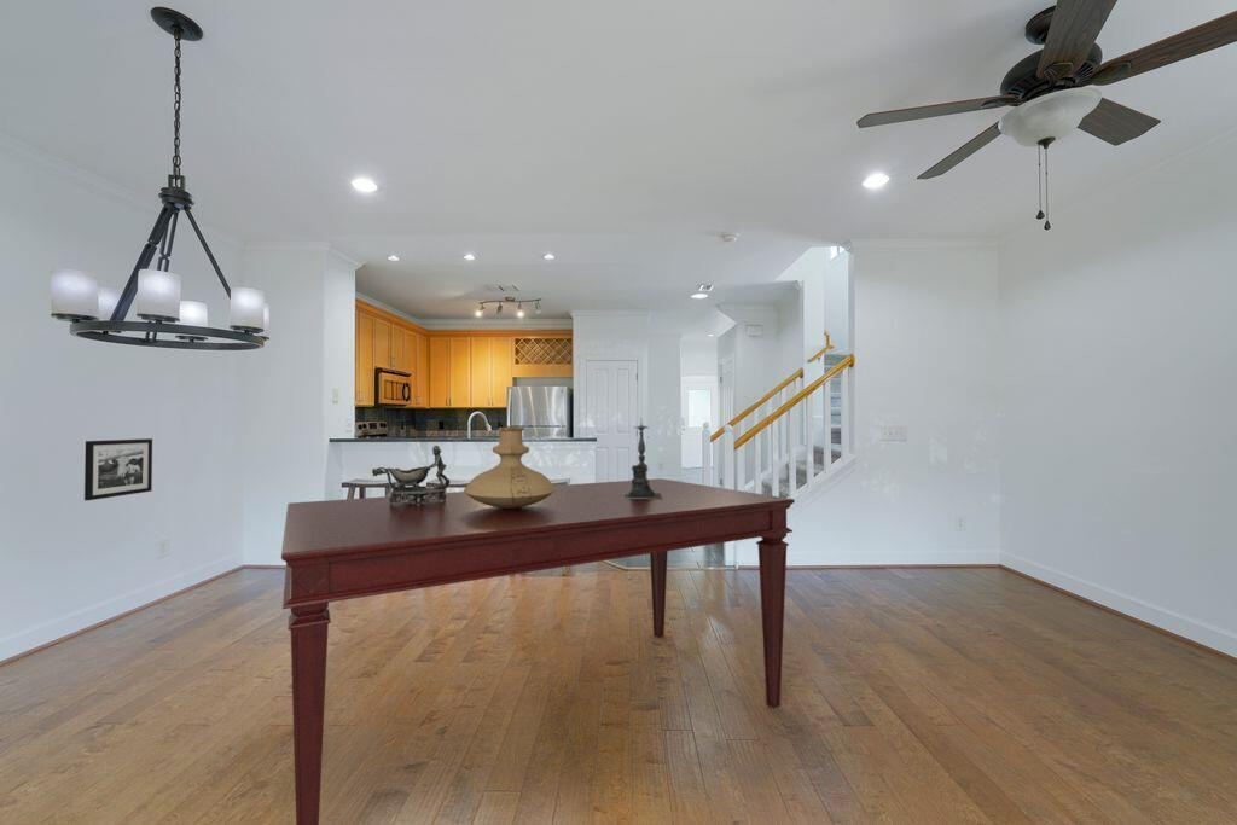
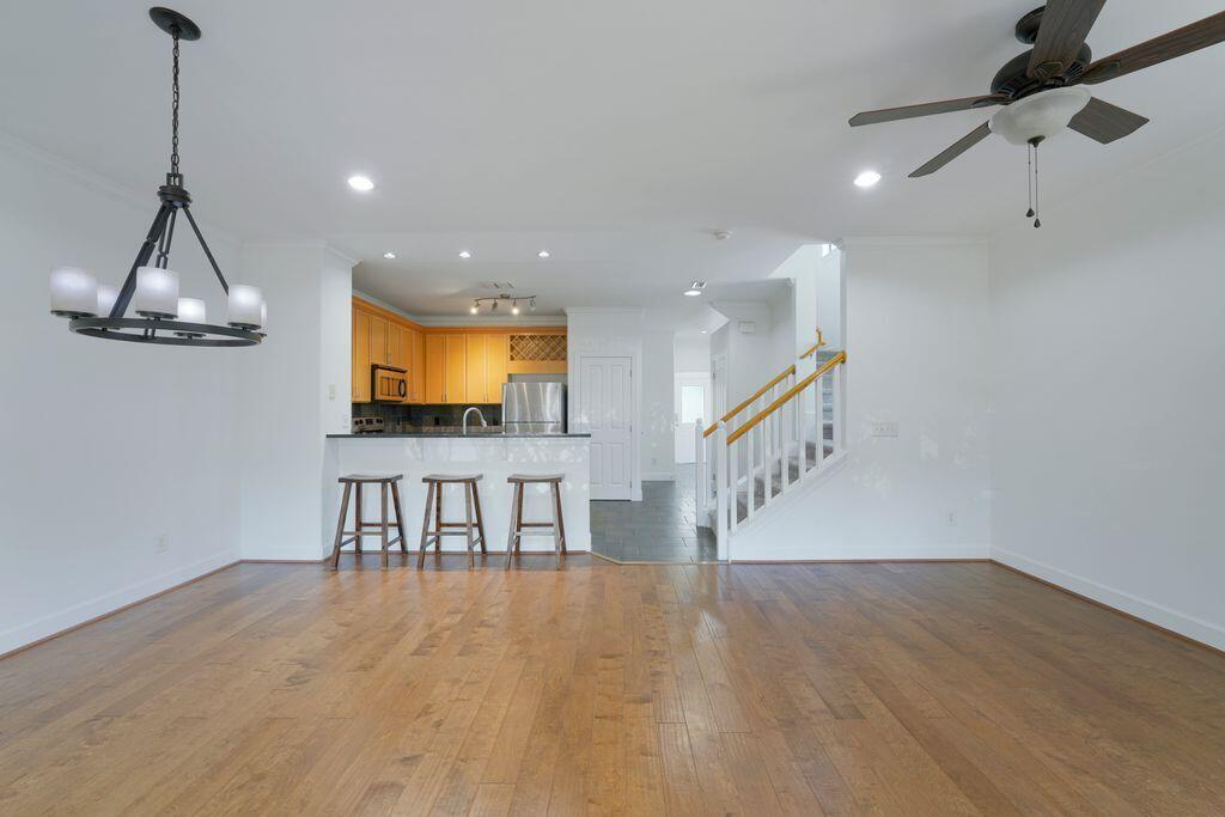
- picture frame (120, 467)
- vase (510, 466)
- candle holder (641, 454)
- dining table (544, 569)
- decorative bowl (412, 473)
